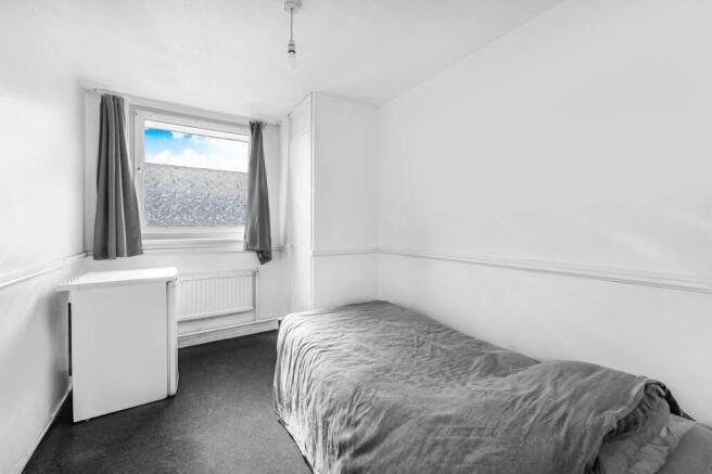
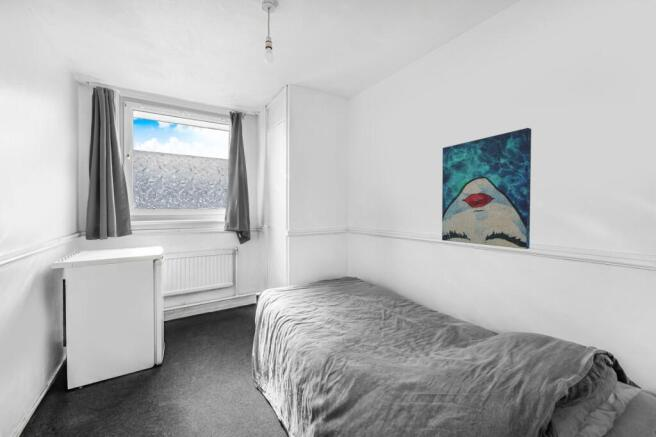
+ wall art (480, 192)
